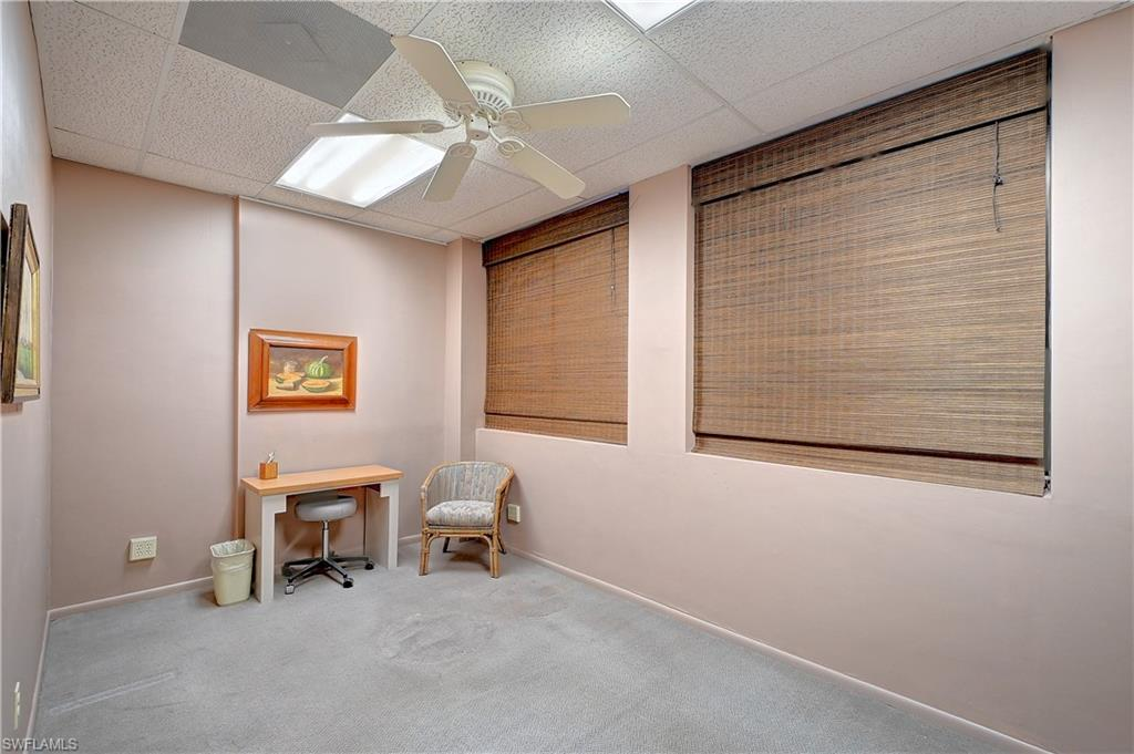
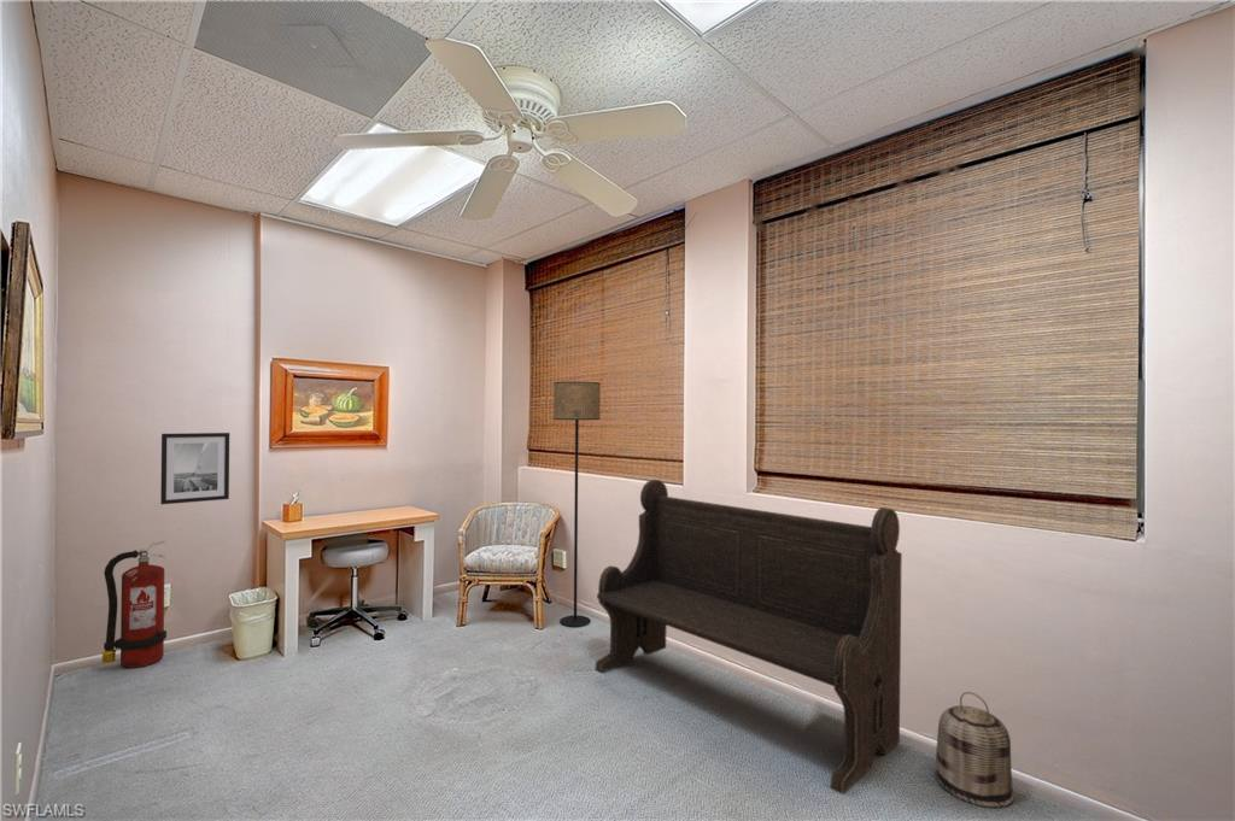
+ fire extinguisher (135, 603)
+ basket (973, 739)
+ wall art (195, 467)
+ bench (730, 598)
+ floor lamp (575, 502)
